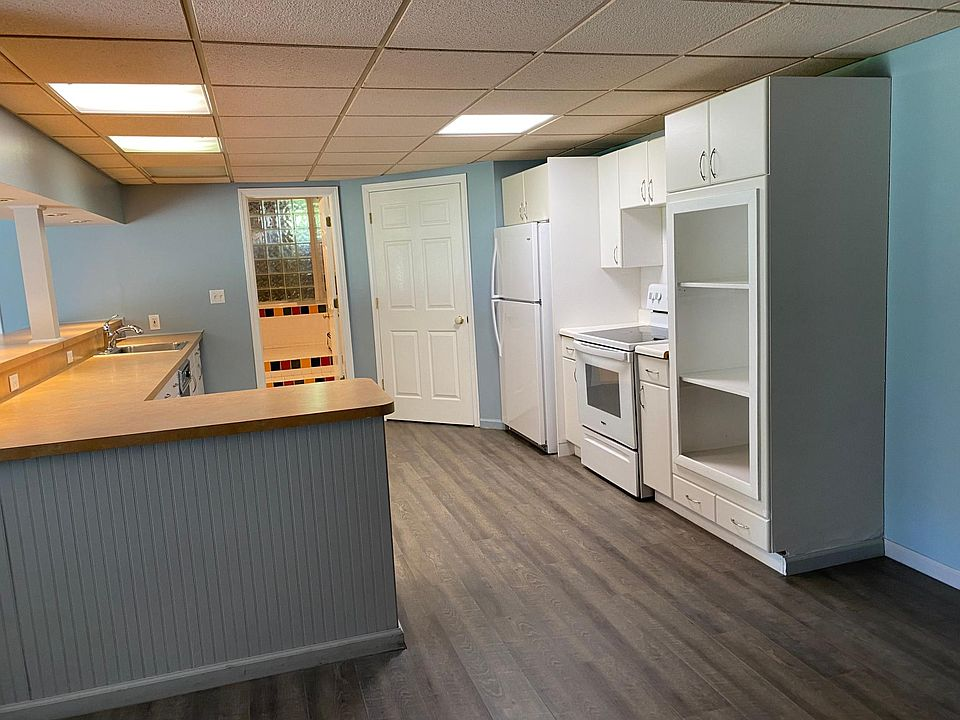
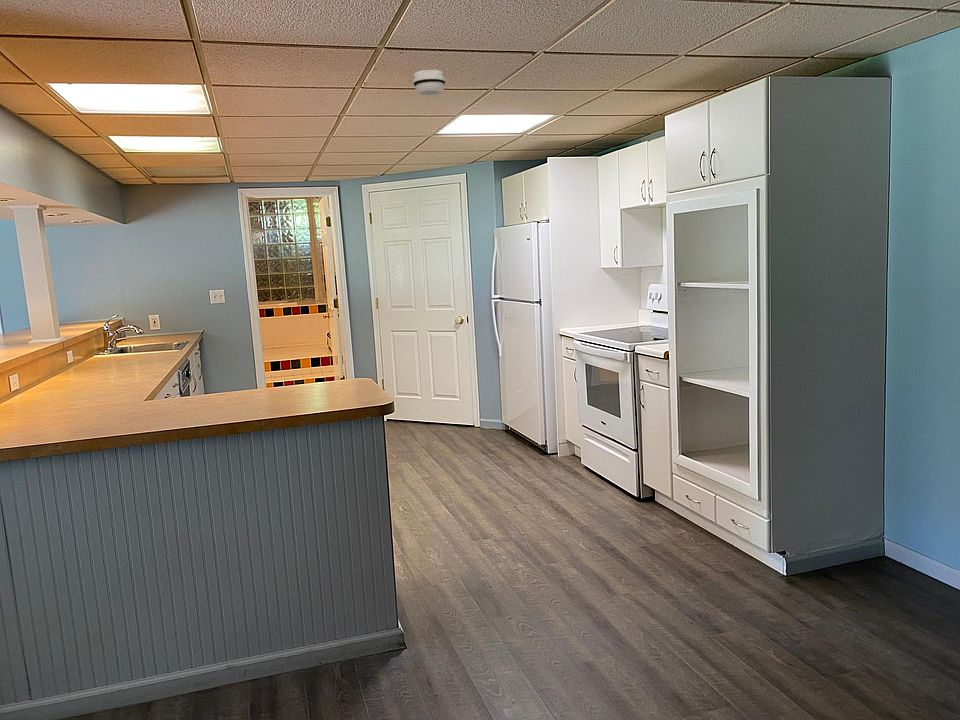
+ smoke detector (429, 83)
